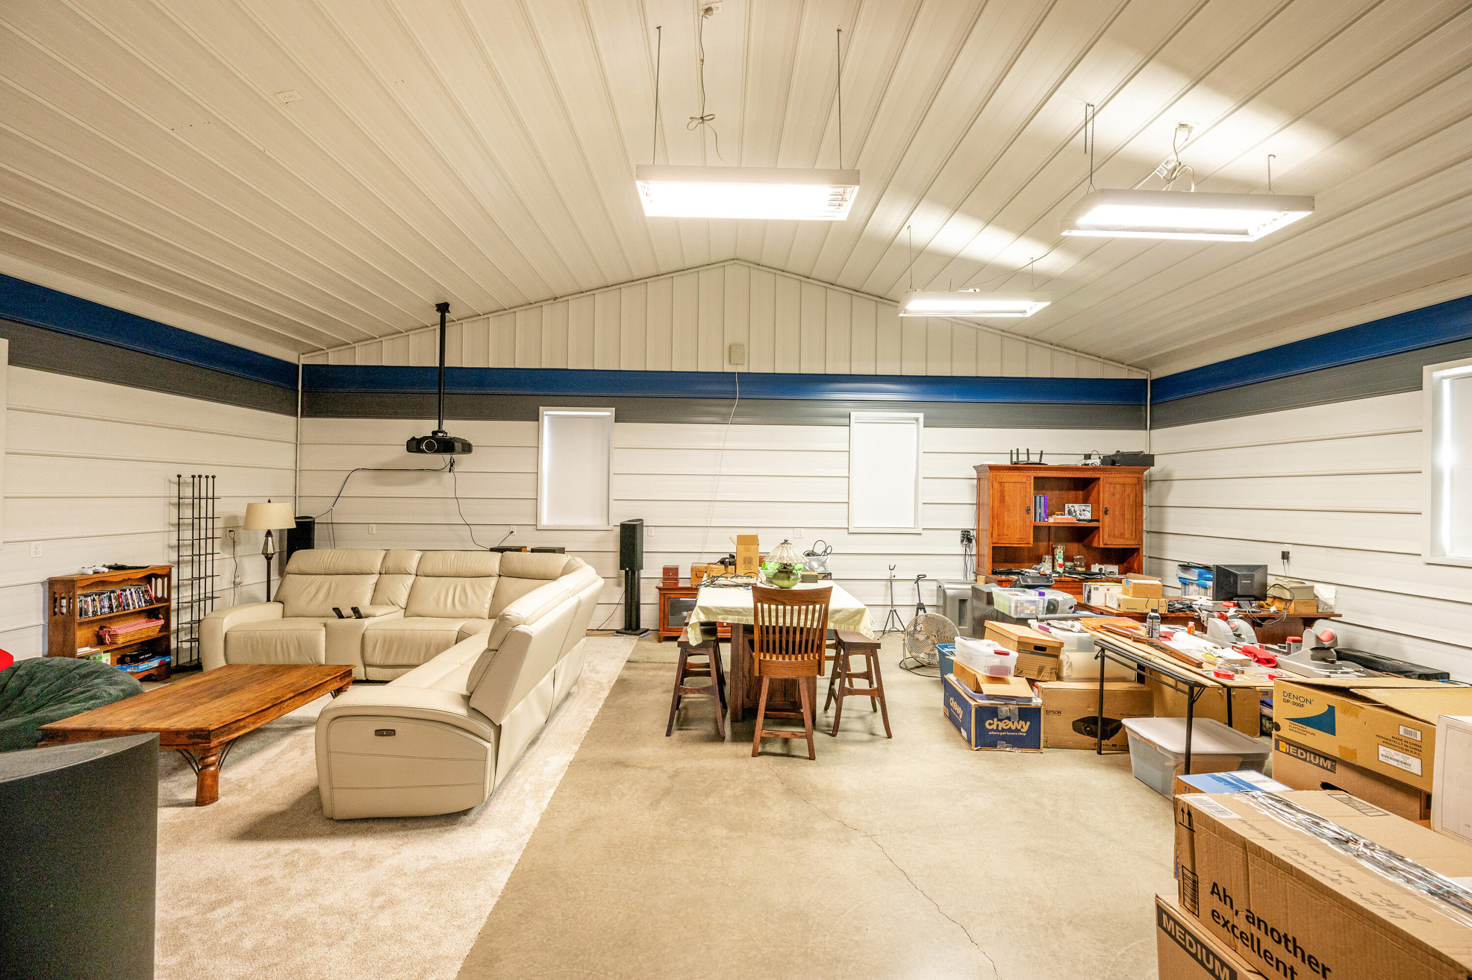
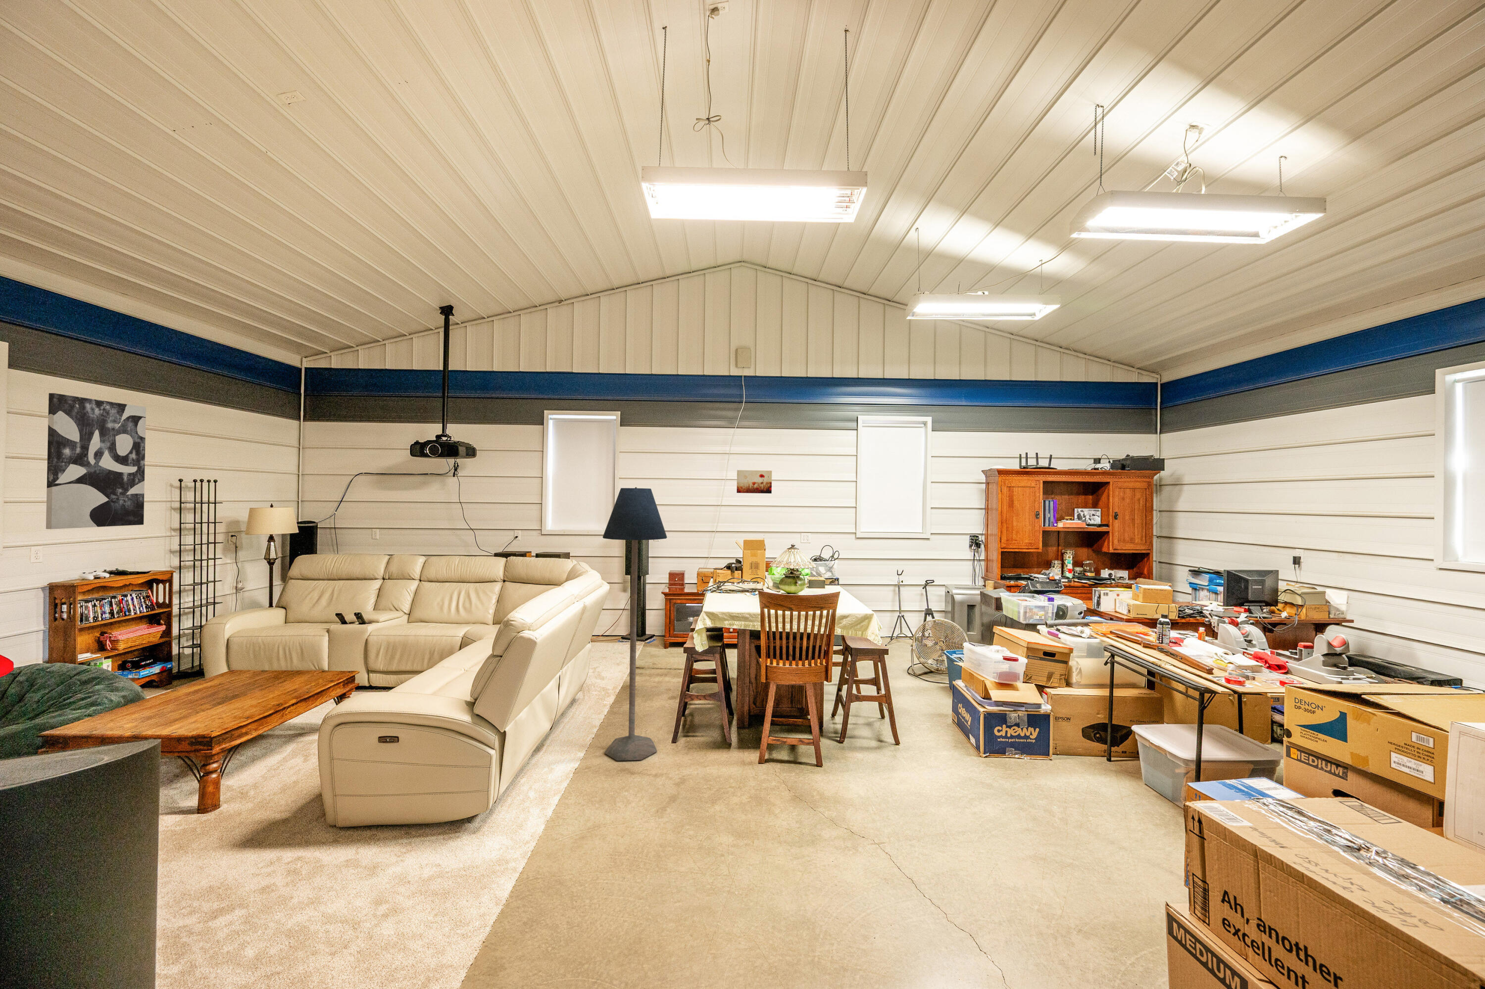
+ wall art (754, 481)
+ wall art (99, 464)
+ floor lamp (634, 618)
